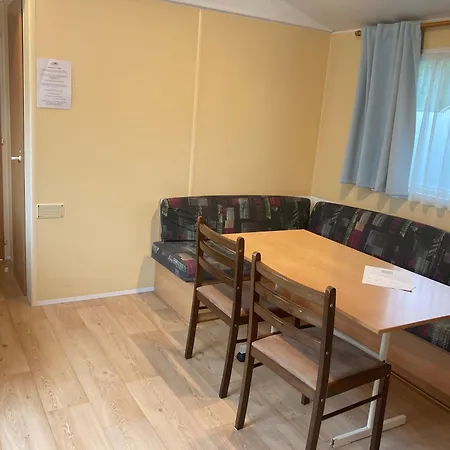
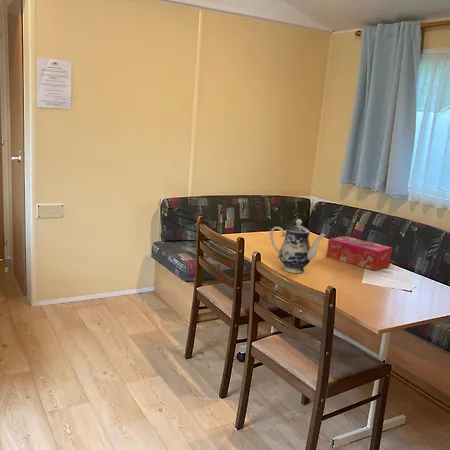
+ tissue box (358, 252)
+ teapot (296, 244)
